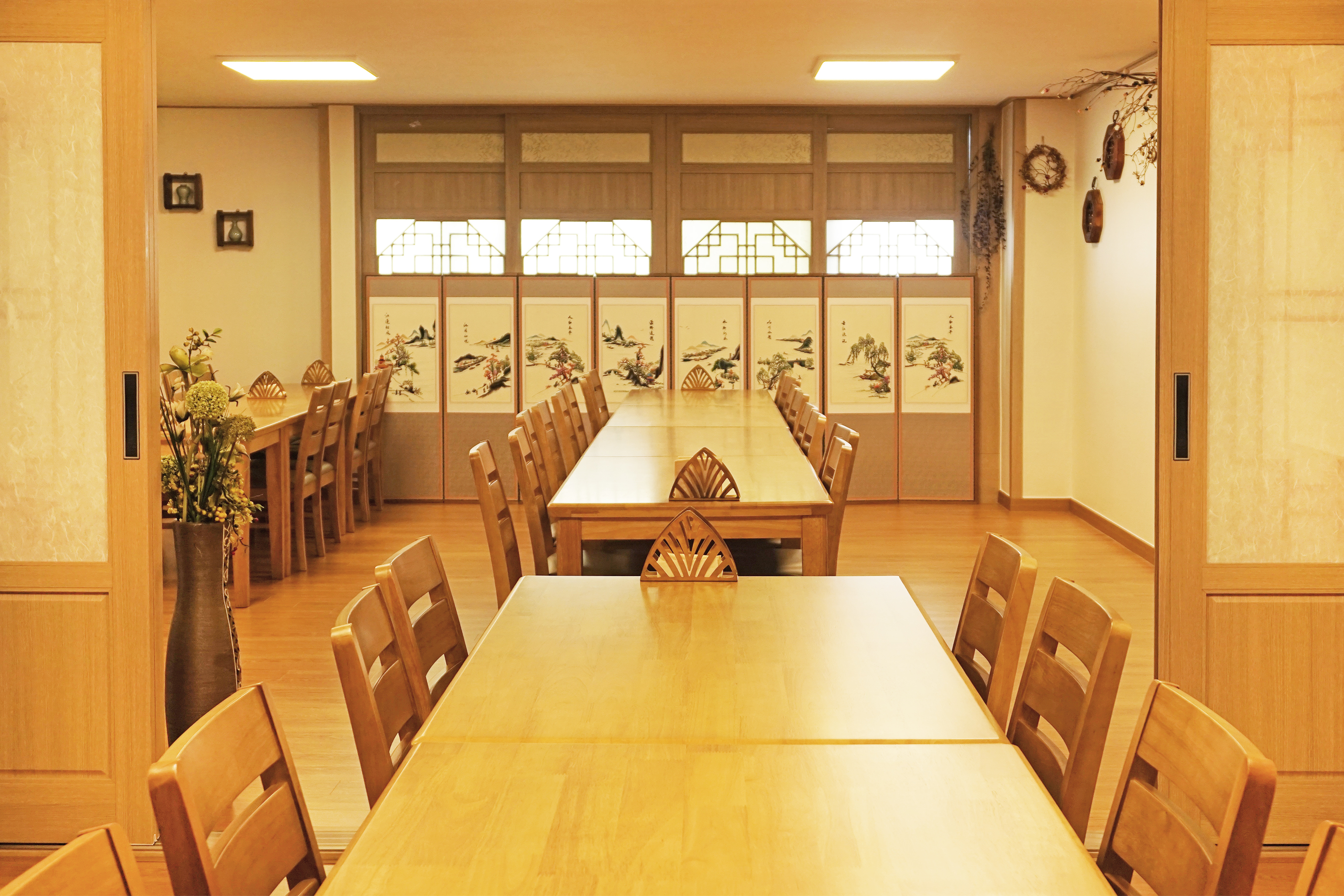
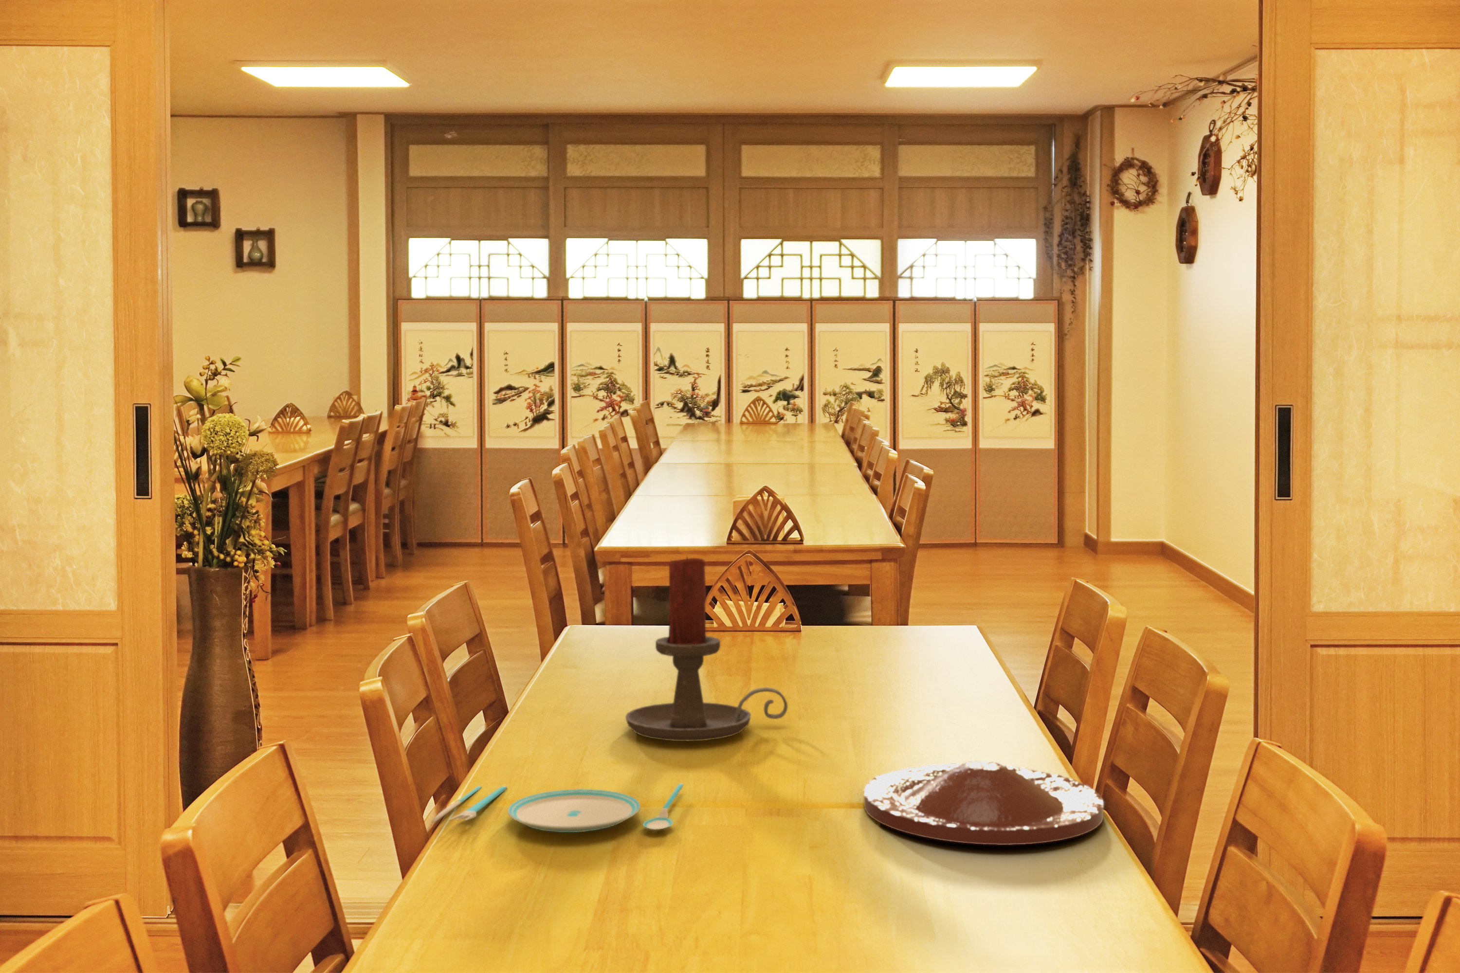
+ plate (982, 785)
+ plate (563, 807)
+ candle holder (706, 642)
